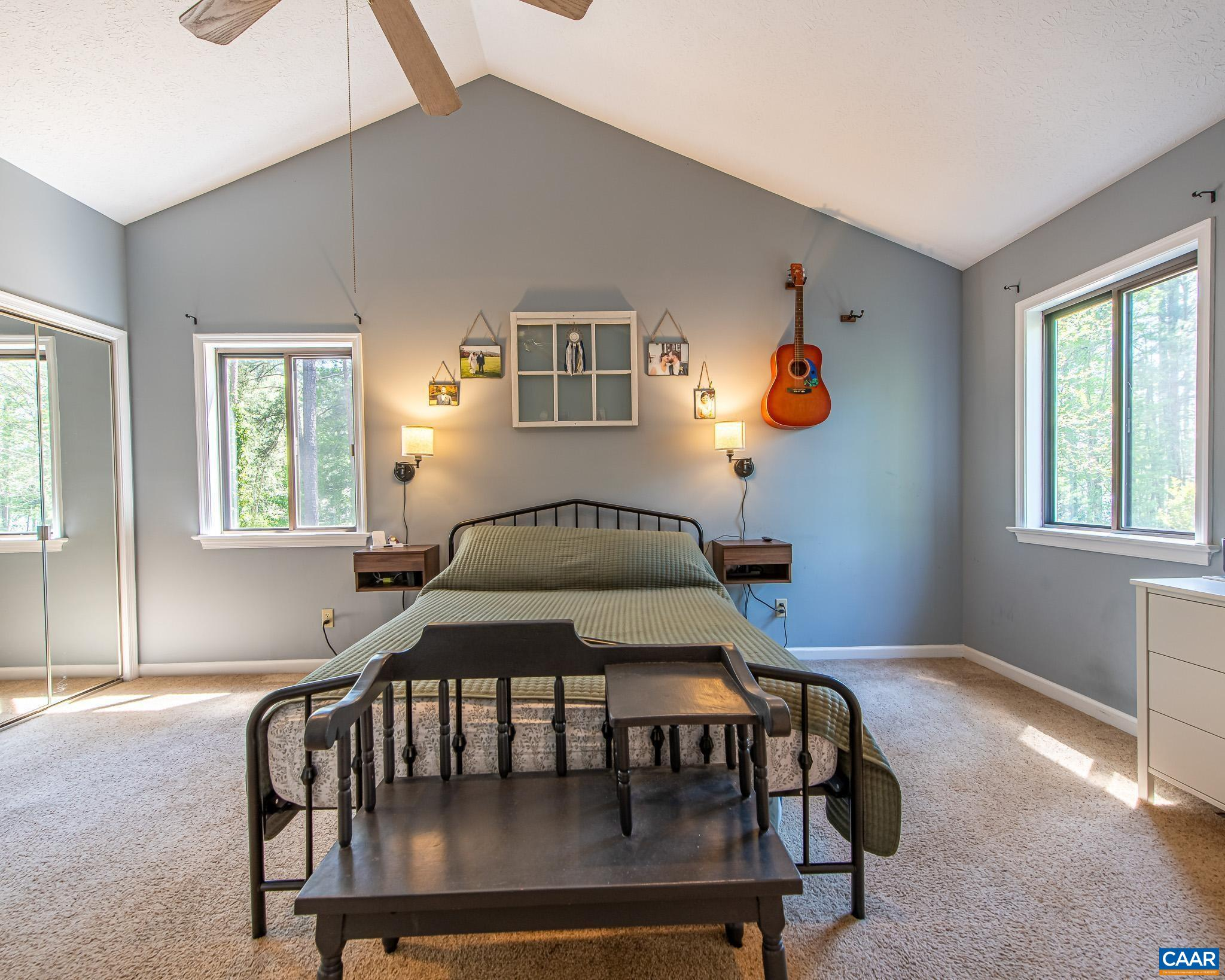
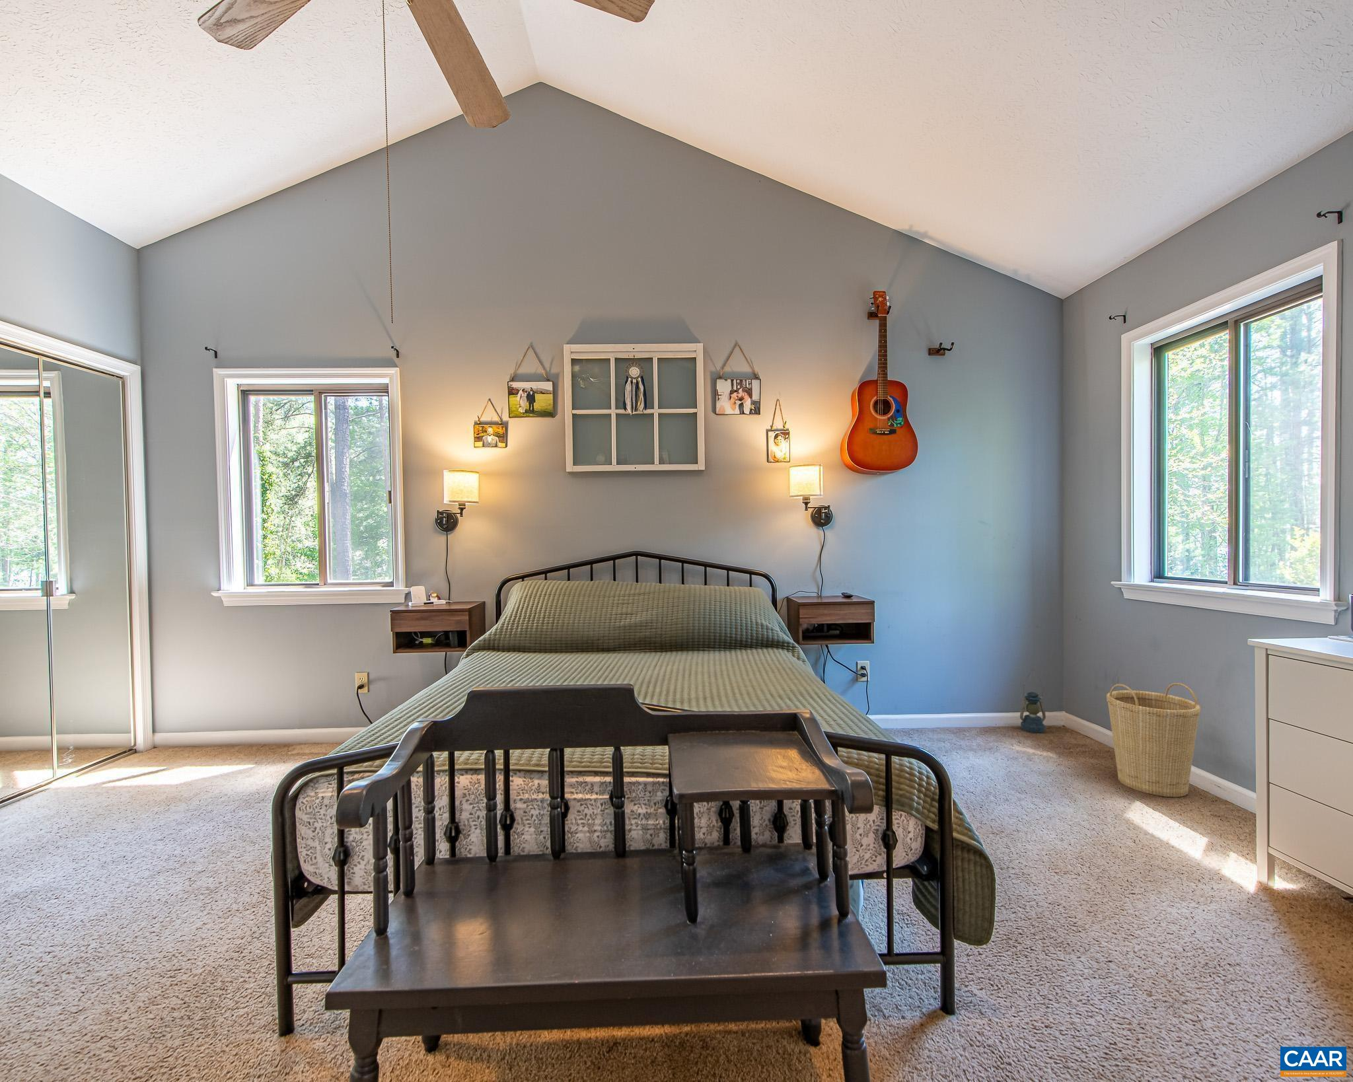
+ lantern (1033, 699)
+ basket (1152, 734)
